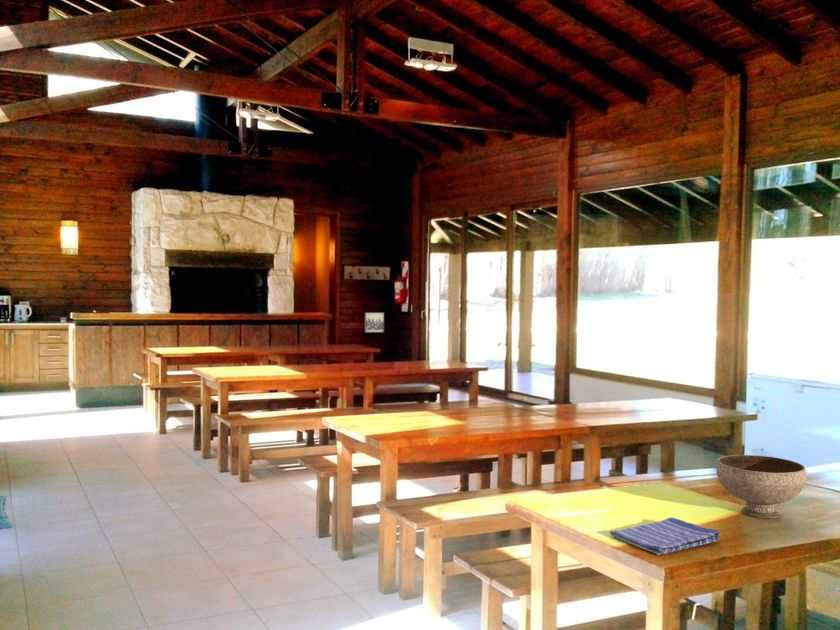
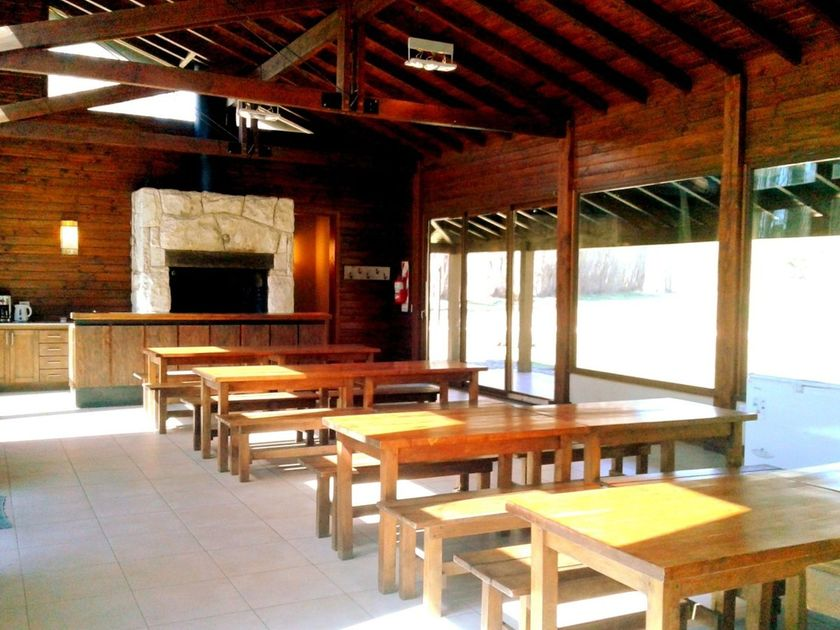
- wall art (374, 322)
- dish towel (665, 533)
- bowl (760, 488)
